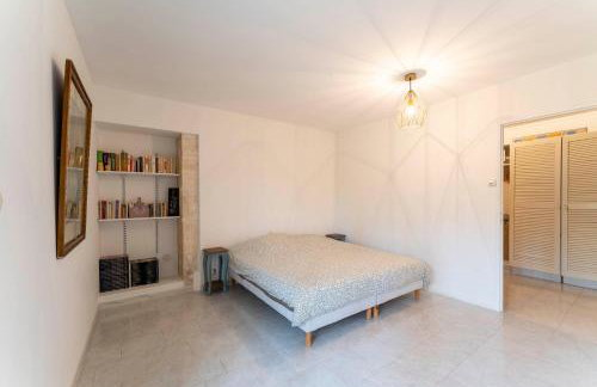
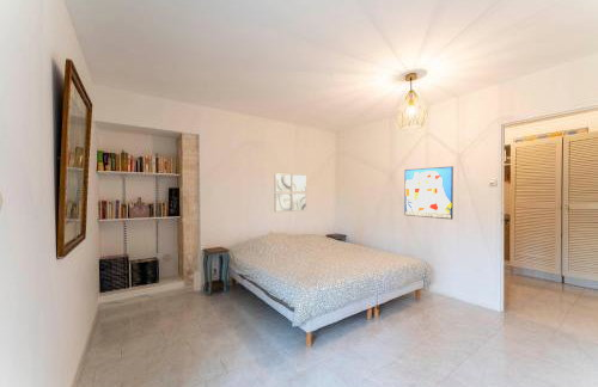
+ wall art (291, 191)
+ wall art (427, 192)
